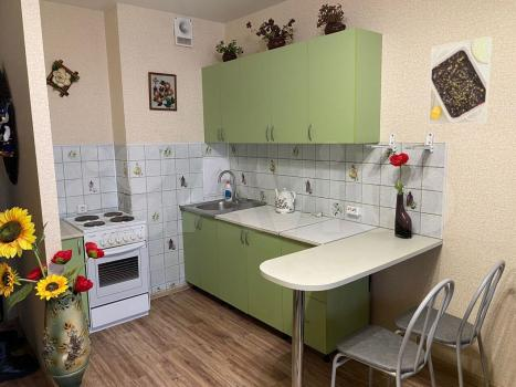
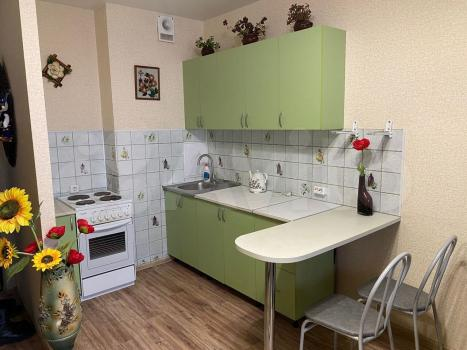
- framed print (459, 83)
